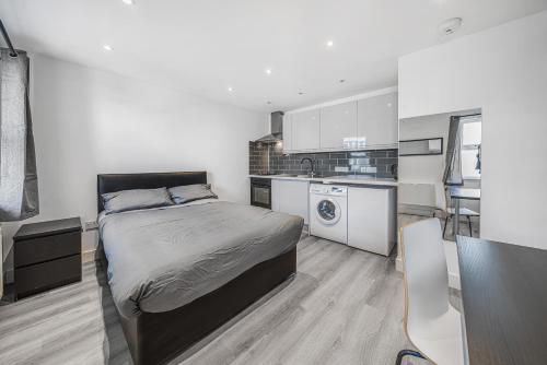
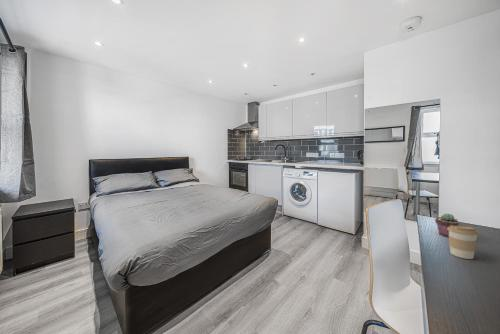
+ coffee cup (461, 240)
+ potted succulent (446, 224)
